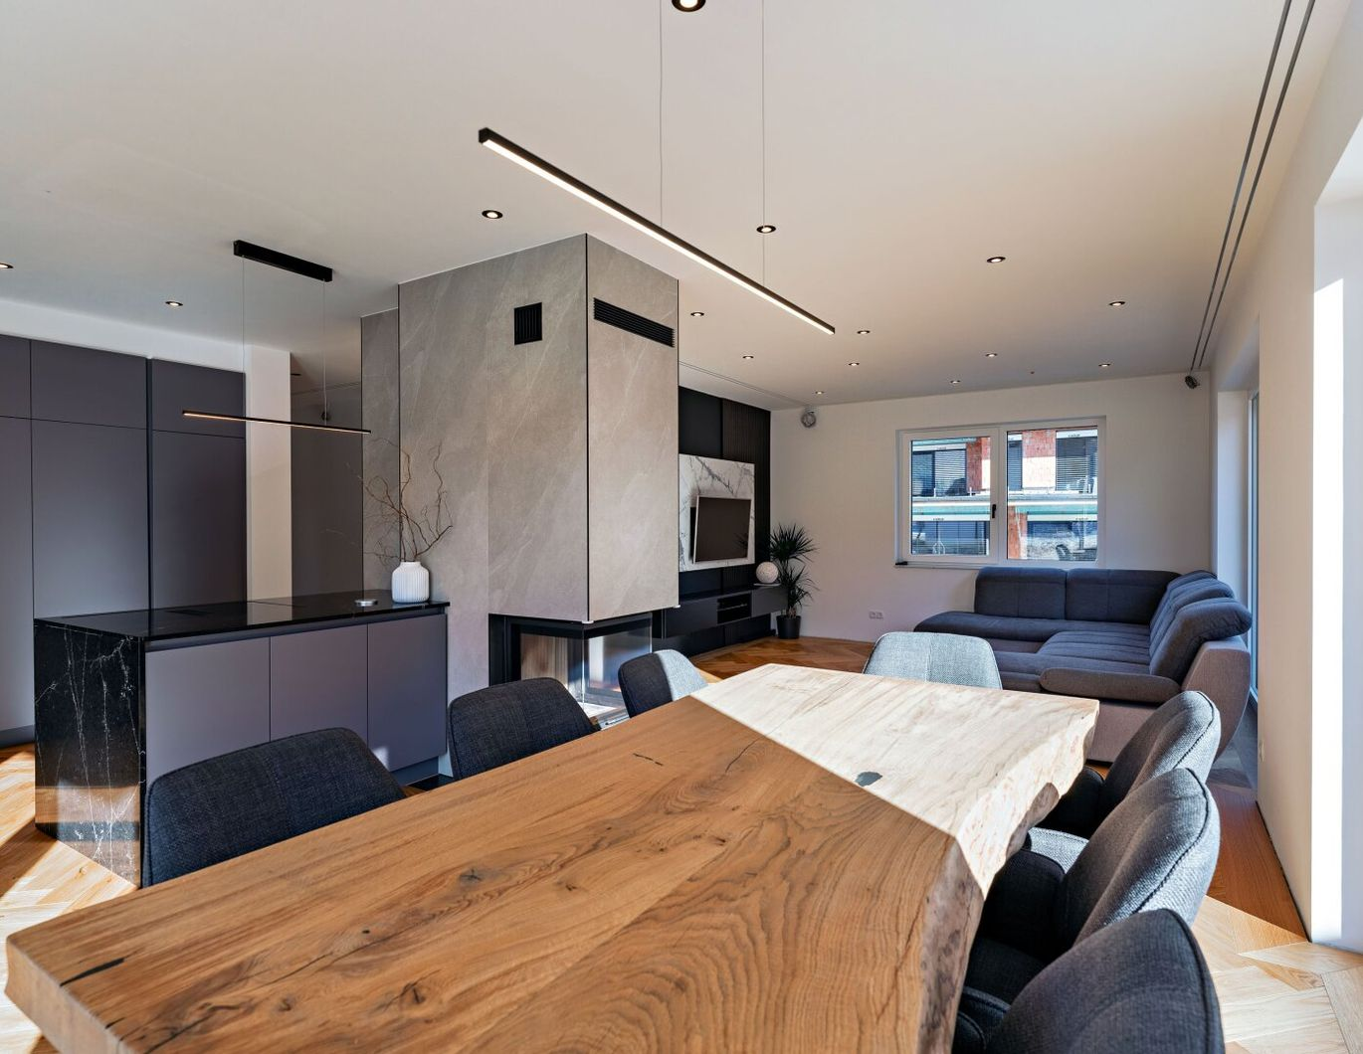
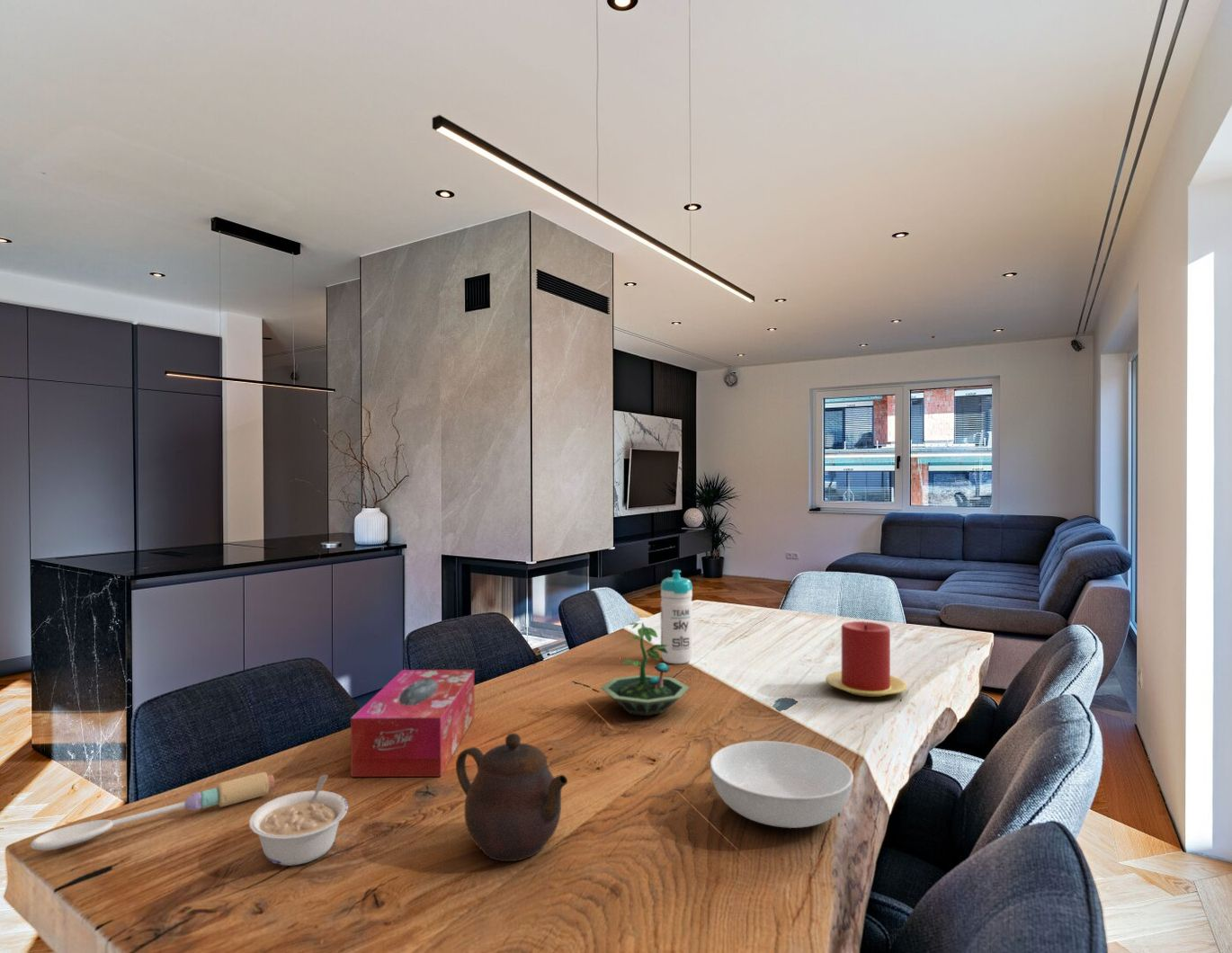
+ tissue box (419, 717)
+ teapot (509, 787)
+ spoon (163, 809)
+ water bottle (676, 615)
+ candle (865, 656)
+ serving bowl (780, 788)
+ legume (299, 824)
+ terrarium (647, 639)
